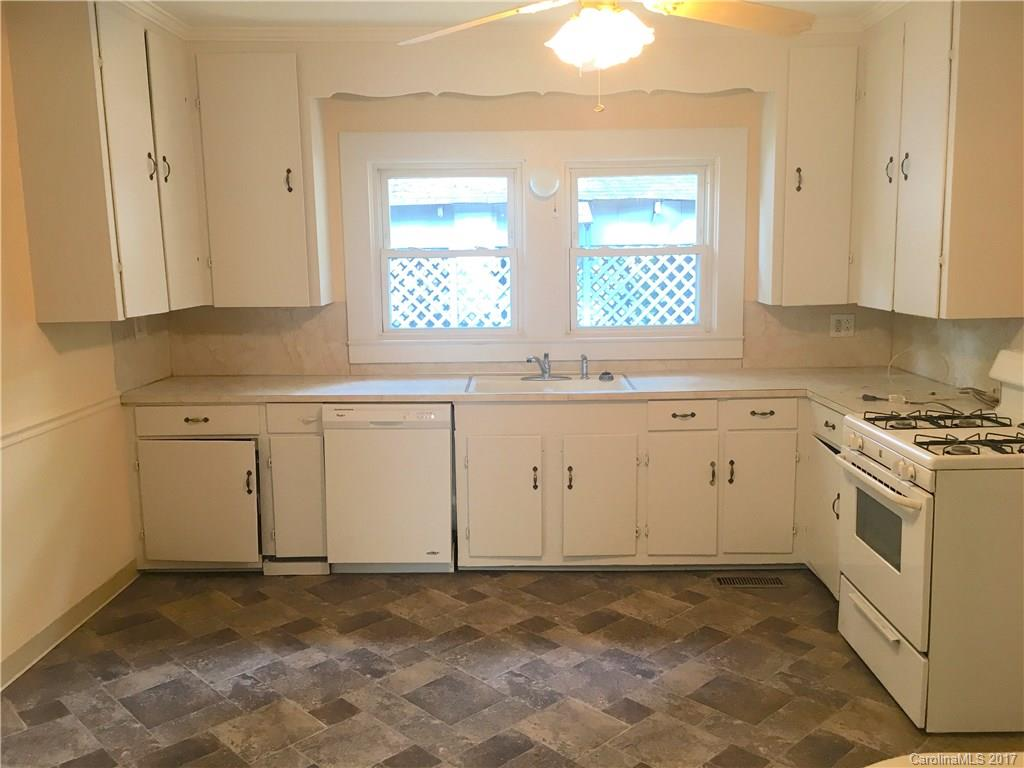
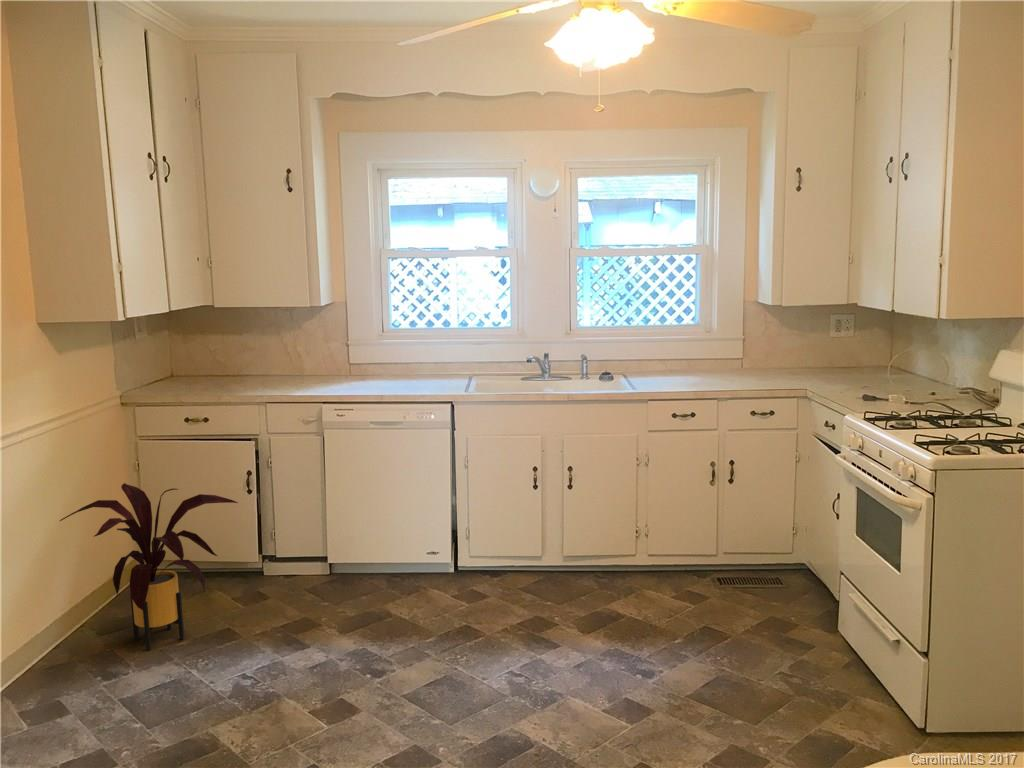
+ house plant (145, 567)
